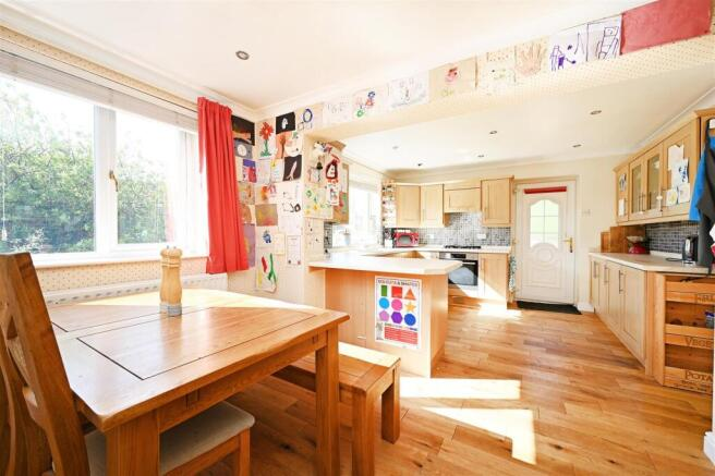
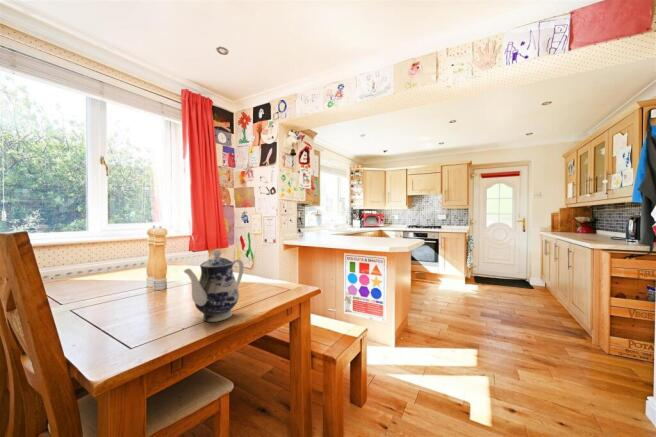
+ teapot (217, 282)
